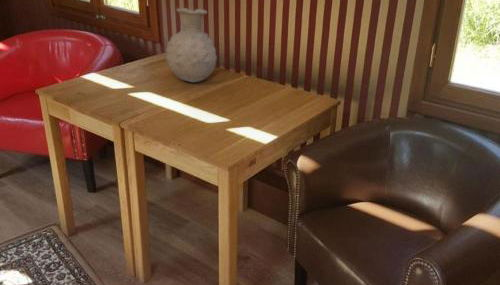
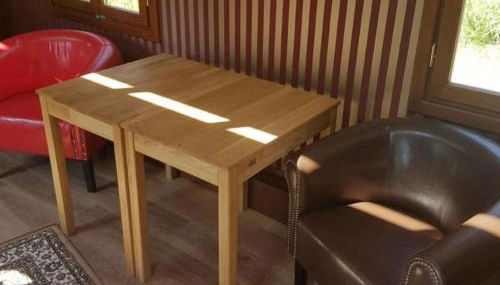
- vase (191, 46)
